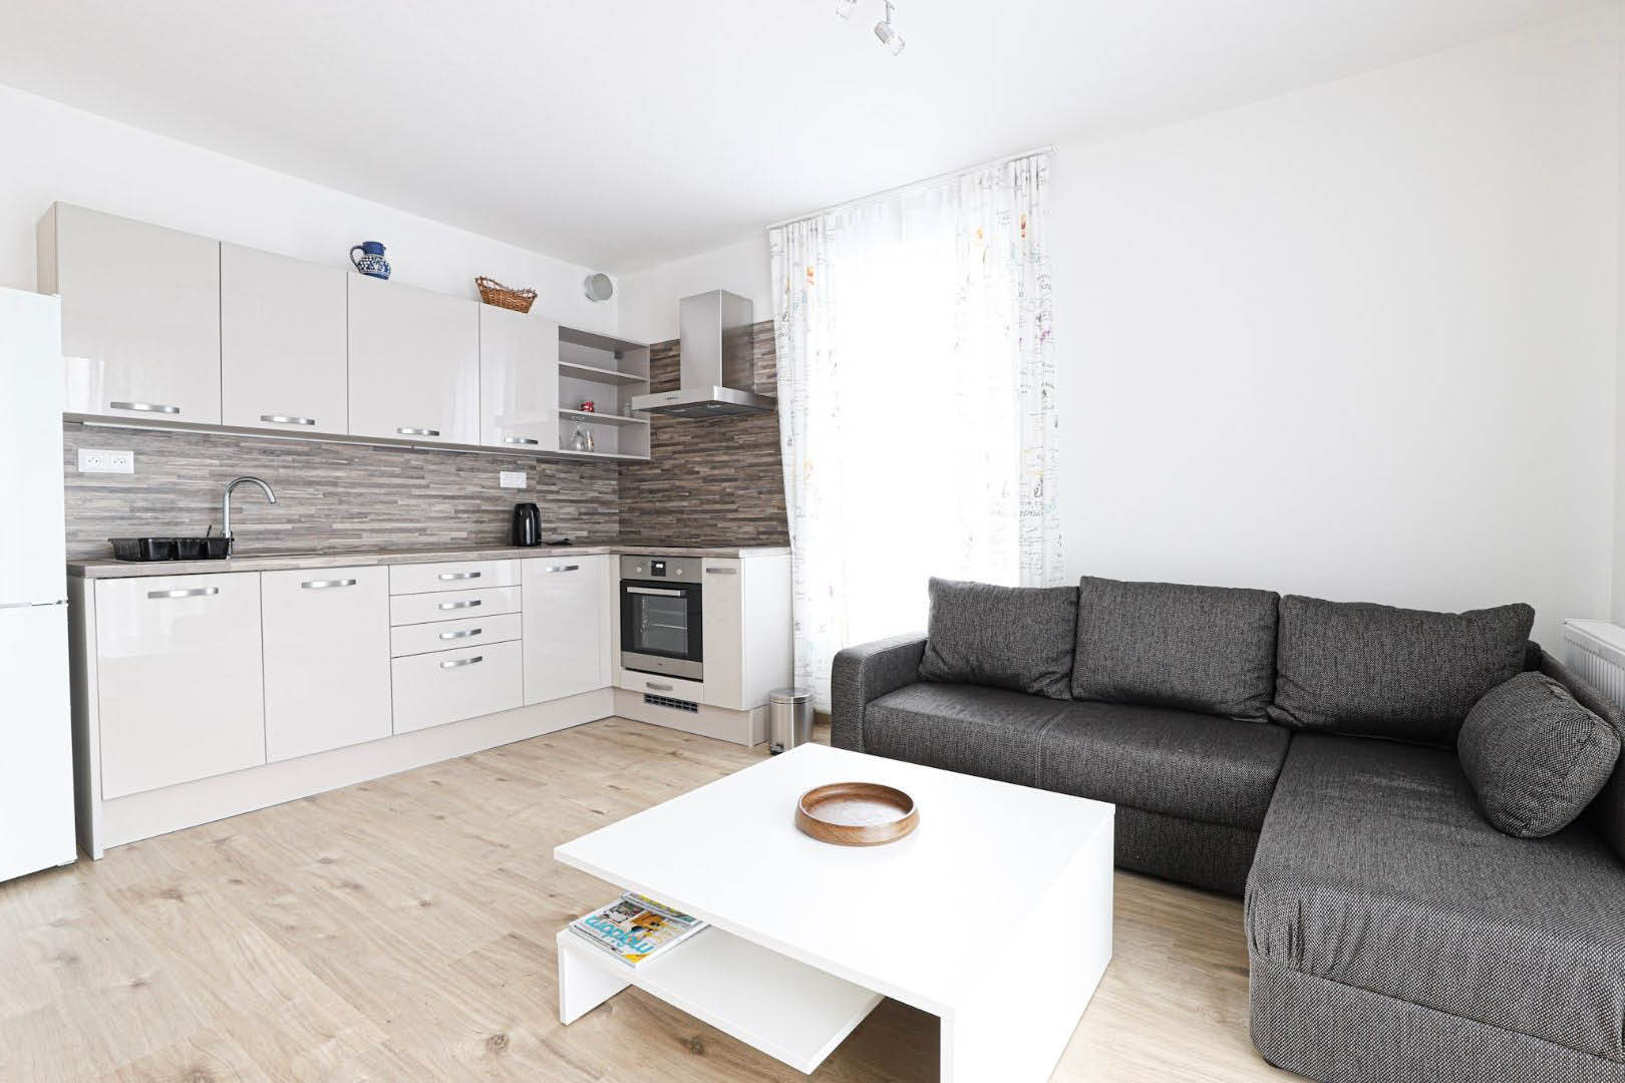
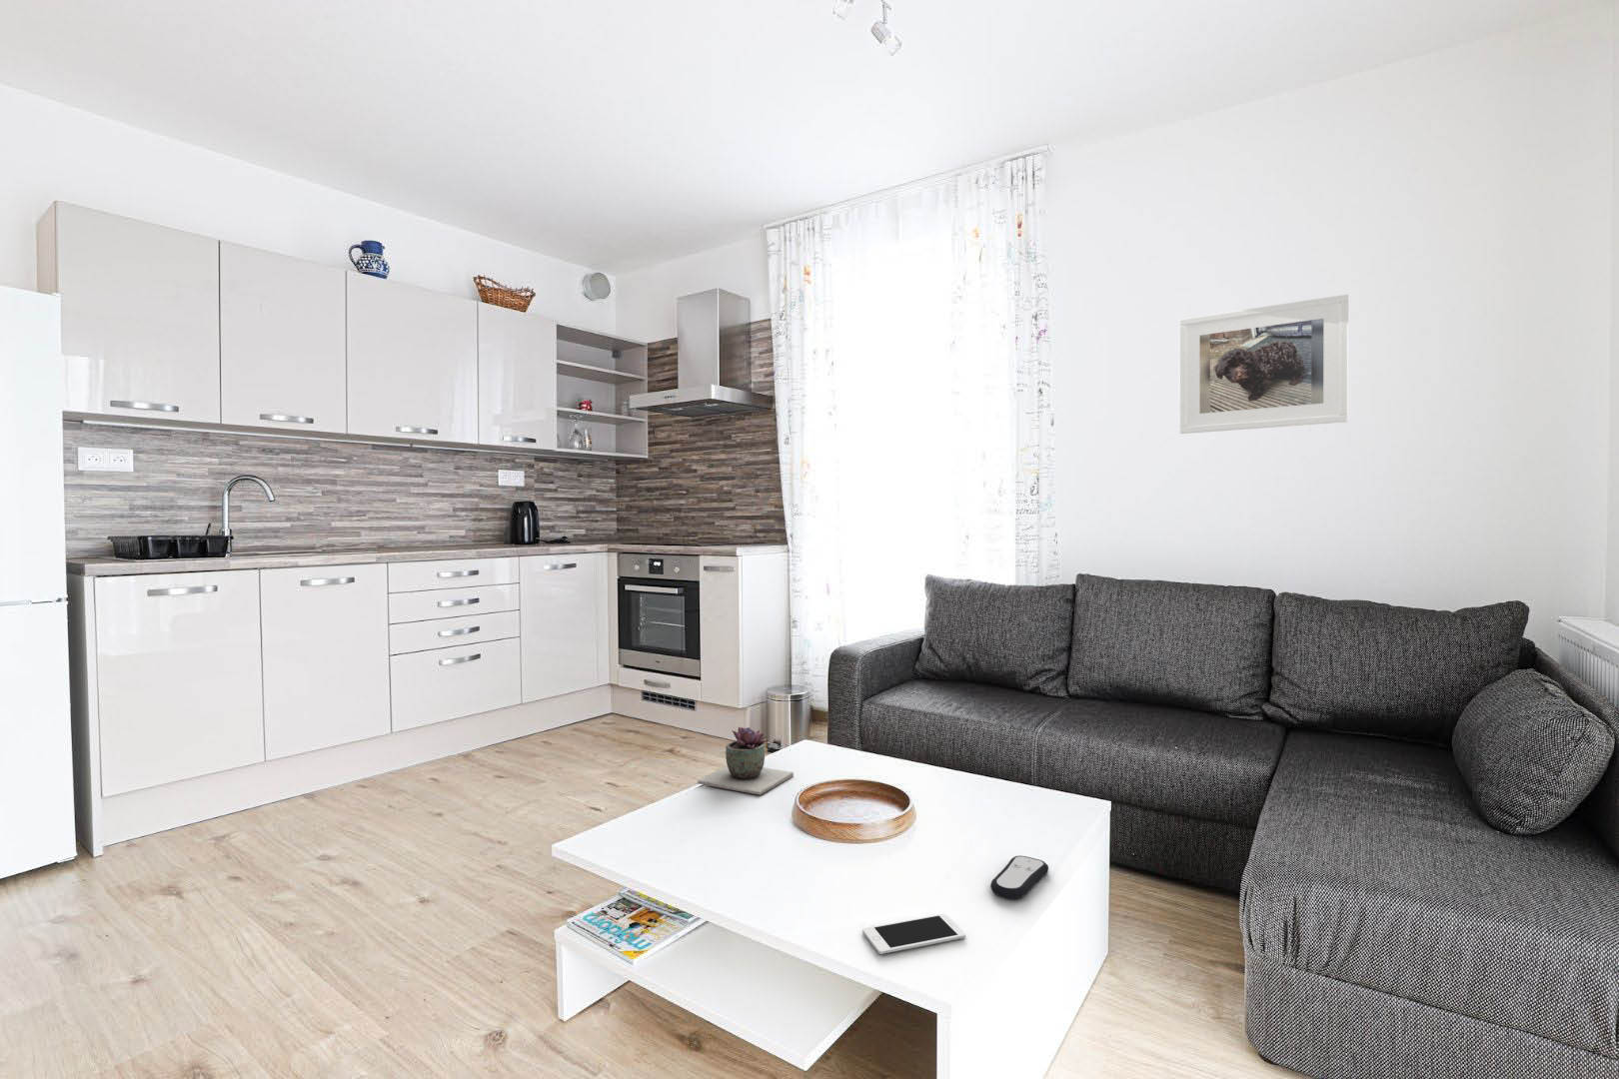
+ cell phone (913, 933)
+ succulent plant (746, 754)
+ remote control (1018, 877)
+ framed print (1259, 367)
